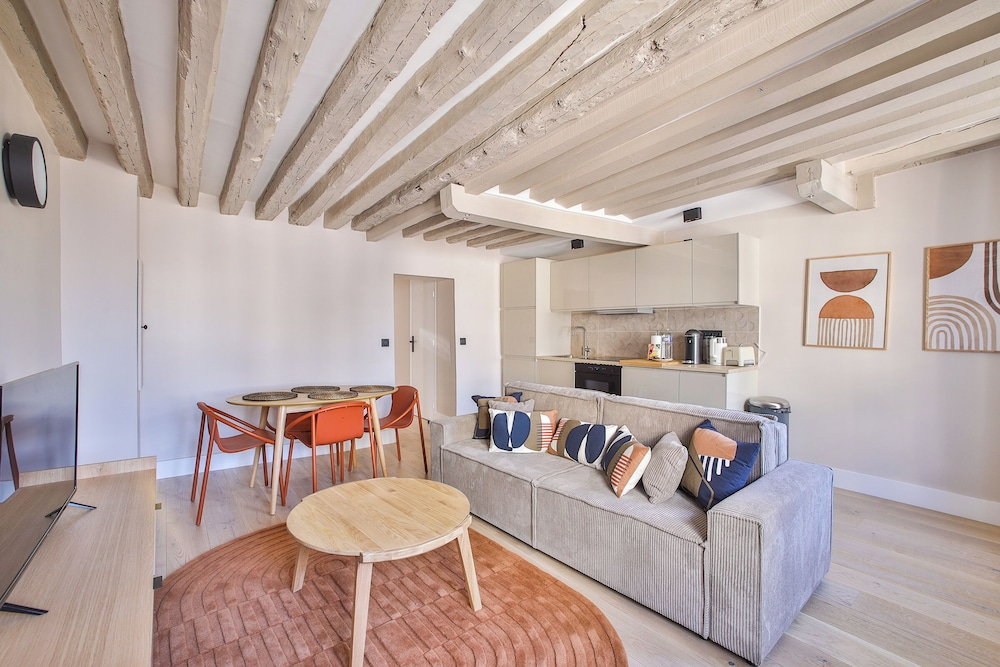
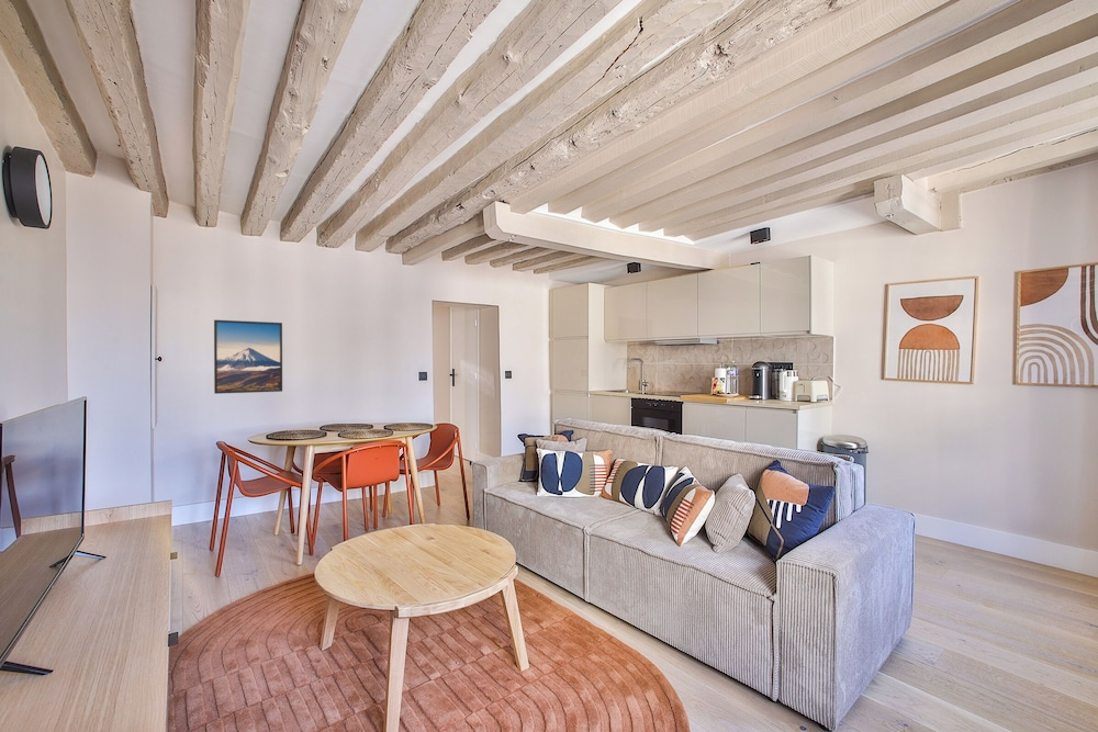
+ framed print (249, 357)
